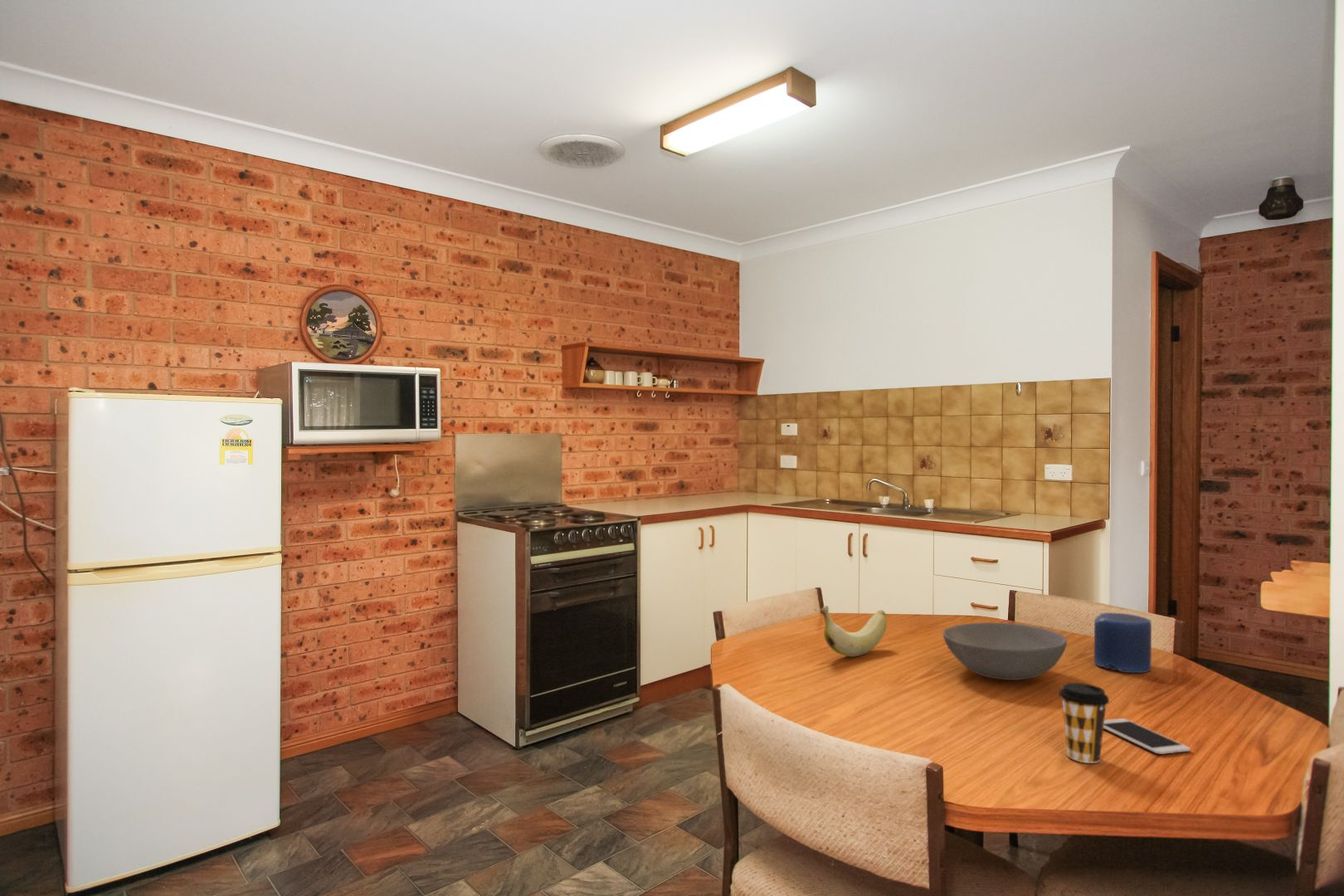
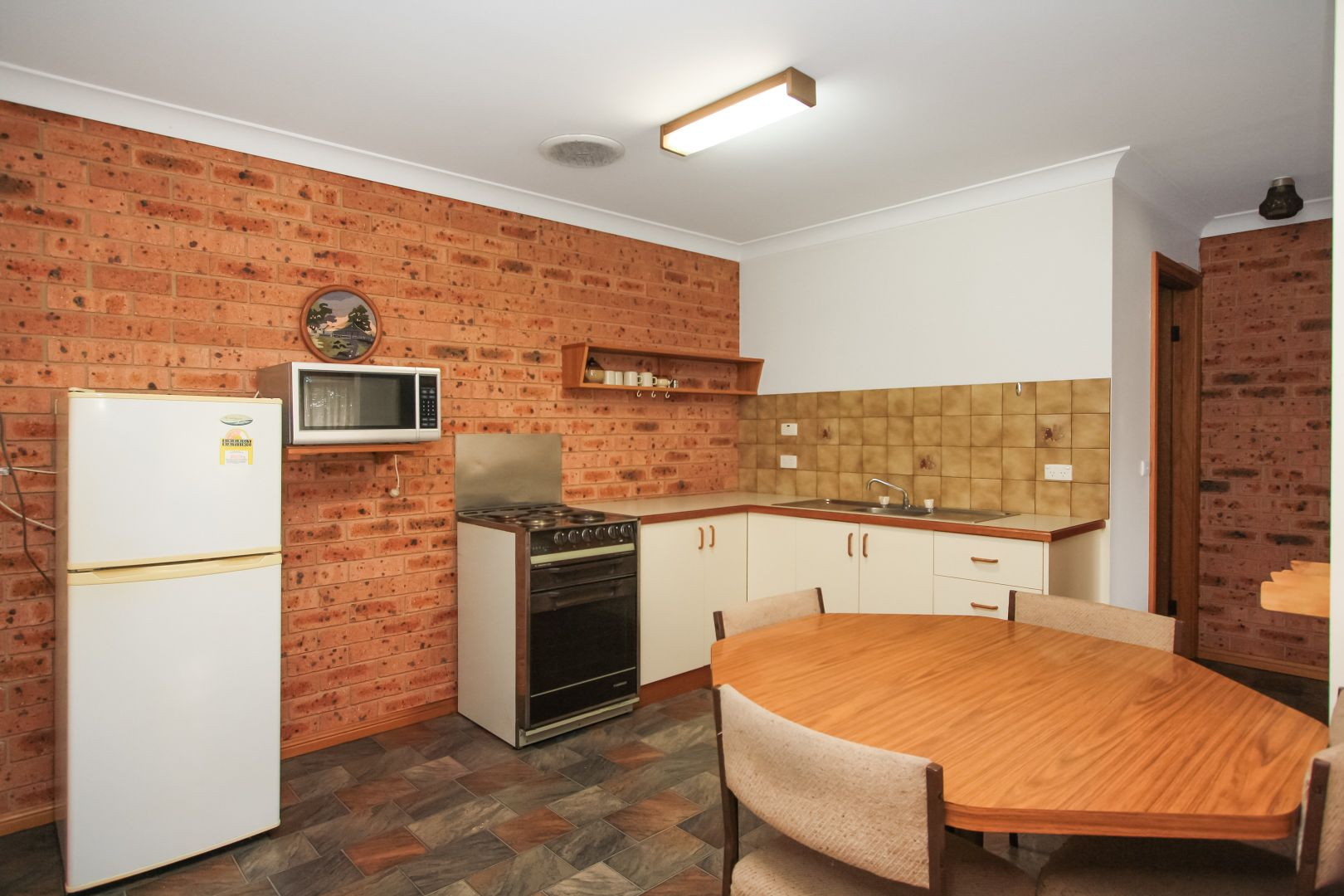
- candle (1122, 641)
- banana (854, 632)
- bowl (1002, 654)
- smartphone (1140, 735)
- coffee cup (1083, 723)
